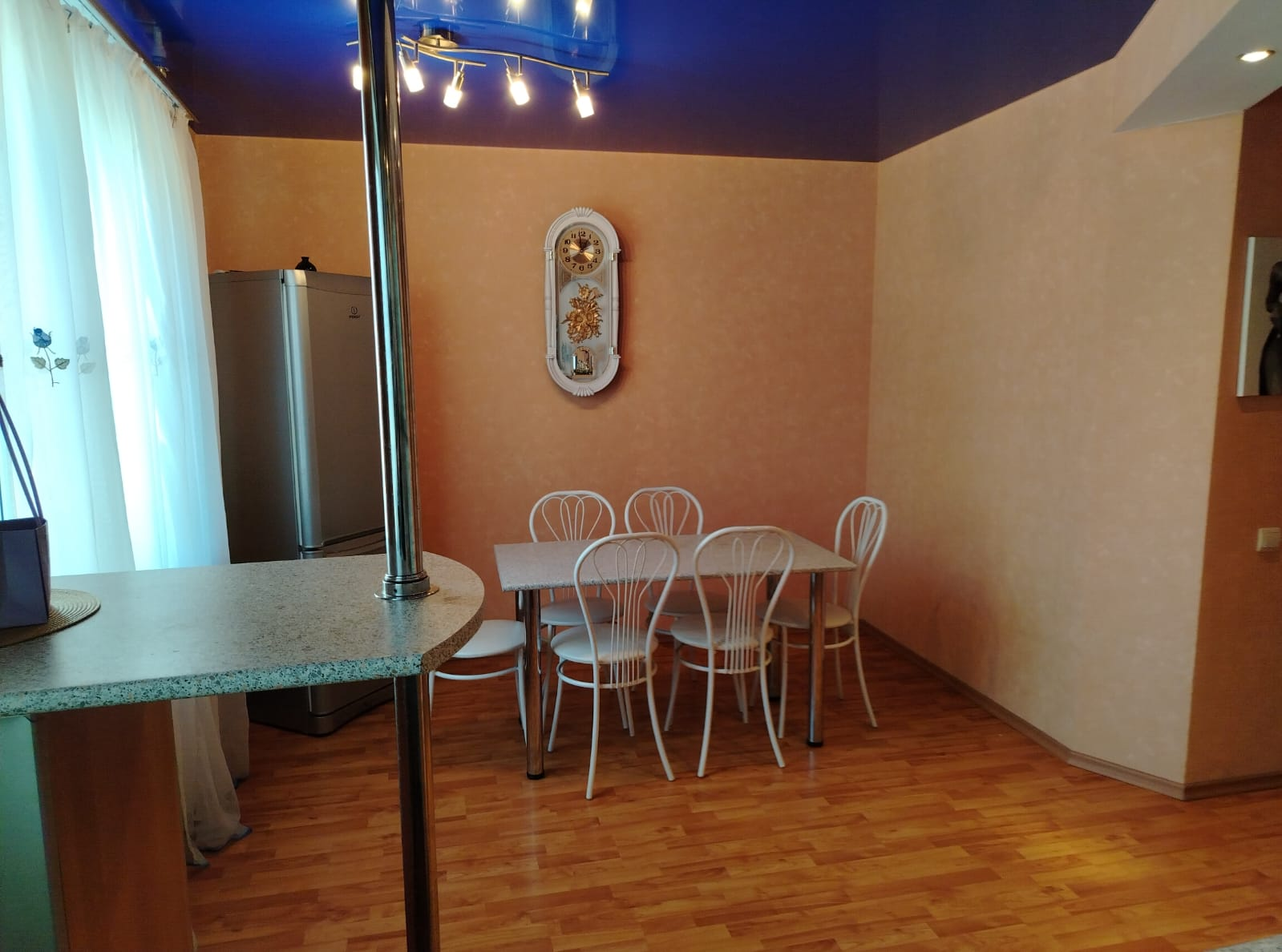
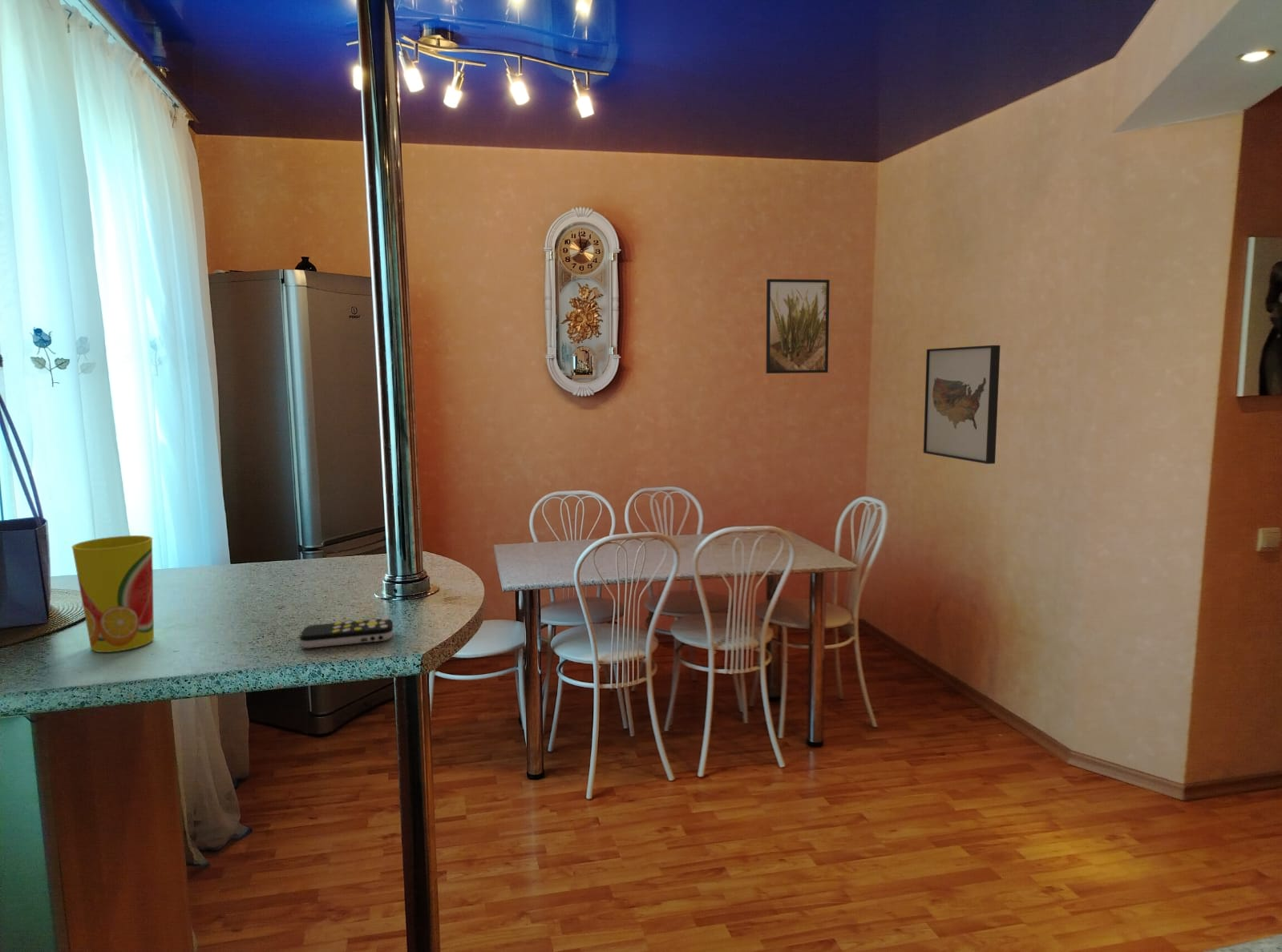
+ cup (118, 593)
+ wall art (958, 403)
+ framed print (797, 326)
+ remote control (347, 631)
